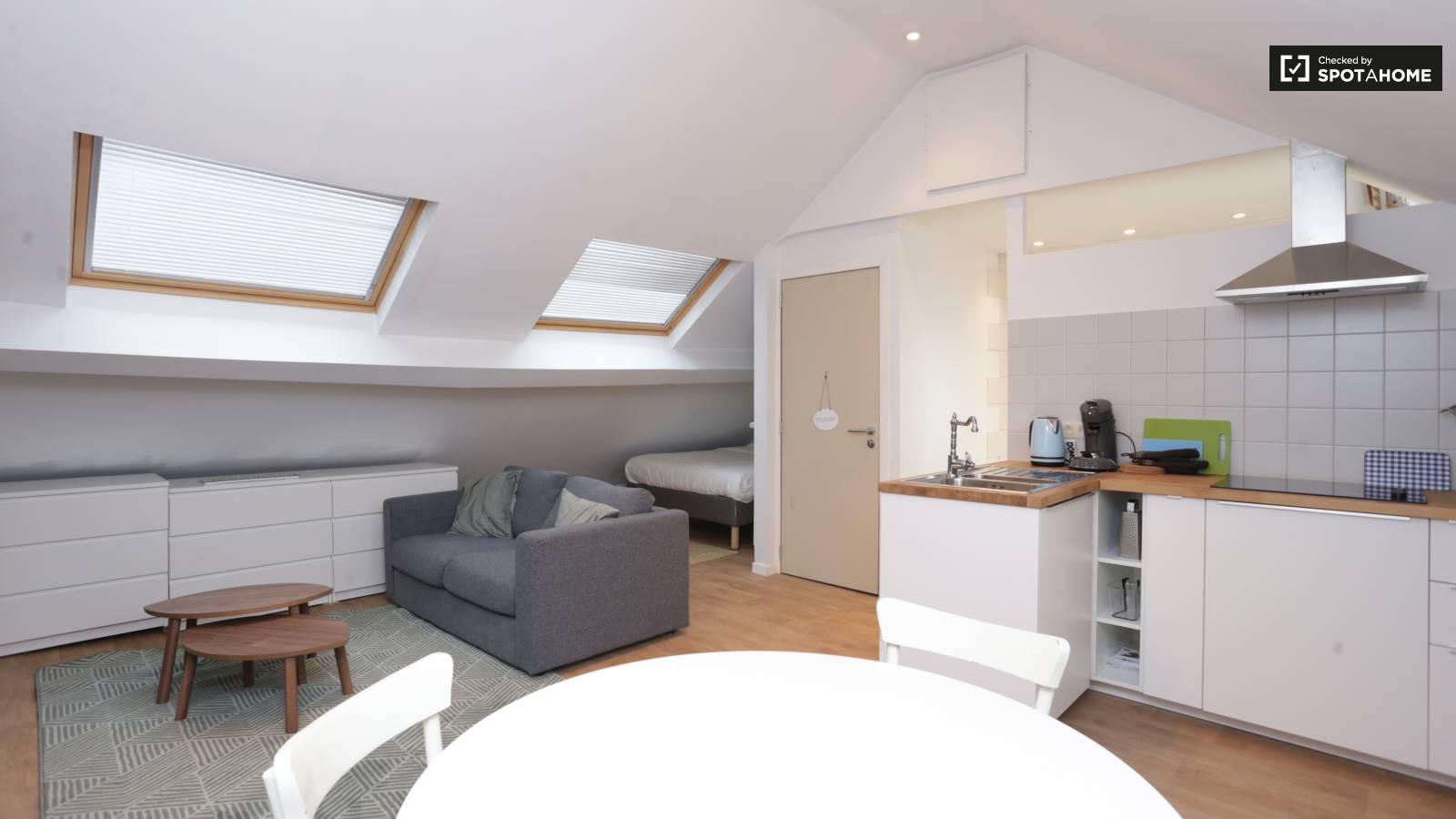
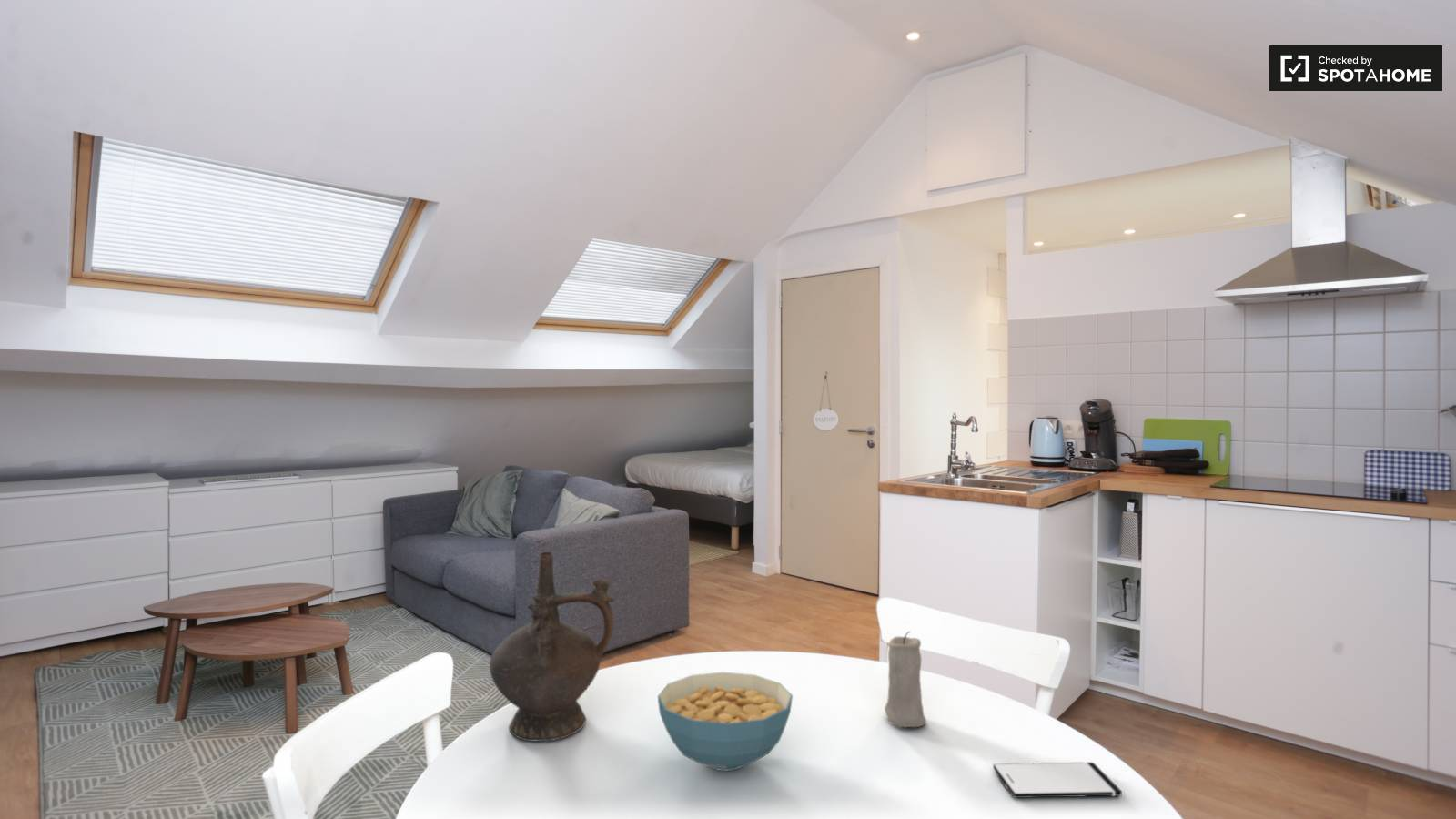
+ cereal bowl (724, 728)
+ candle (905, 675)
+ smartphone (1055, 779)
+ ceremonial vessel (553, 638)
